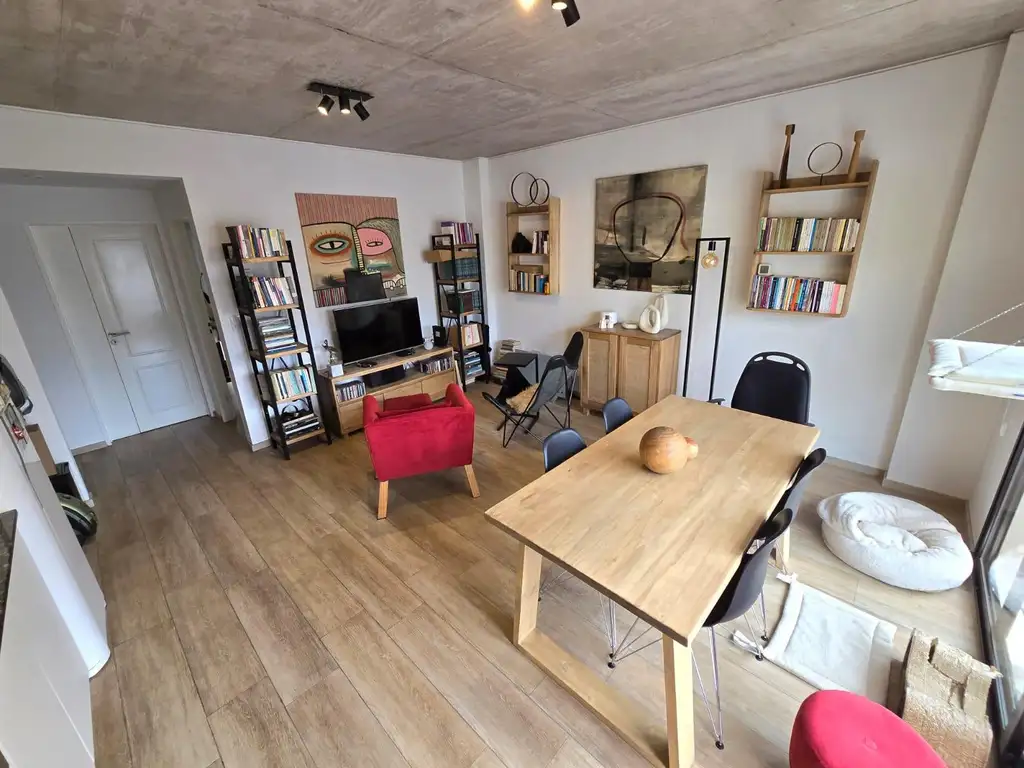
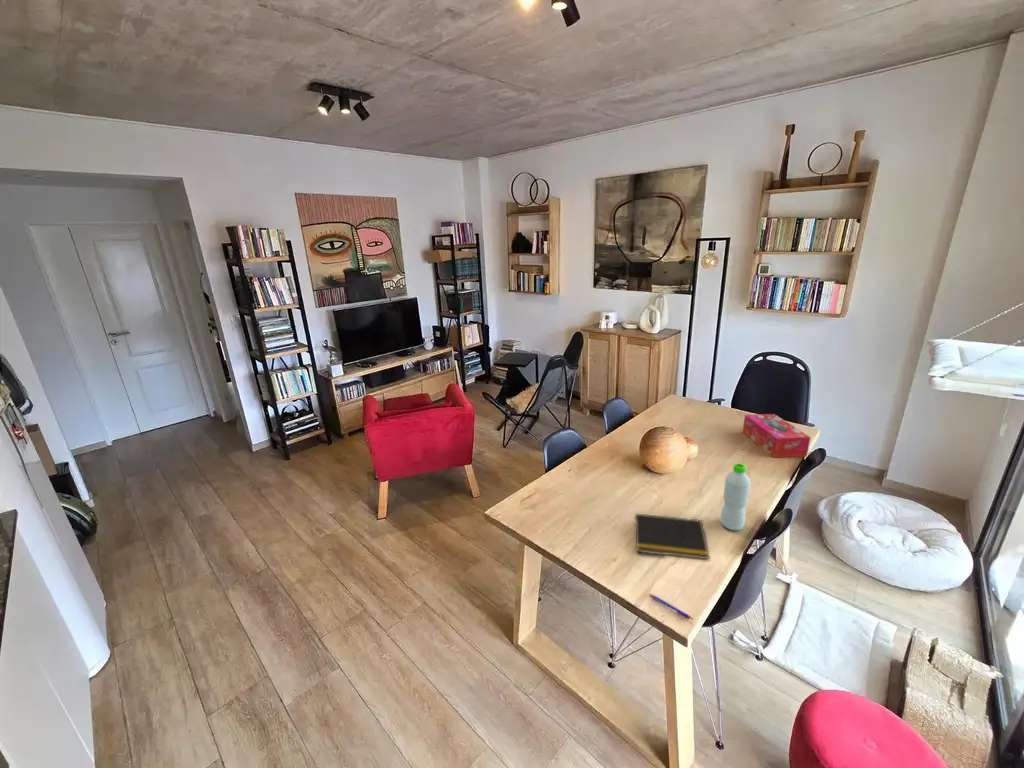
+ notepad (670, 535)
+ tissue box (773, 434)
+ pen (669, 605)
+ water bottle (735, 496)
